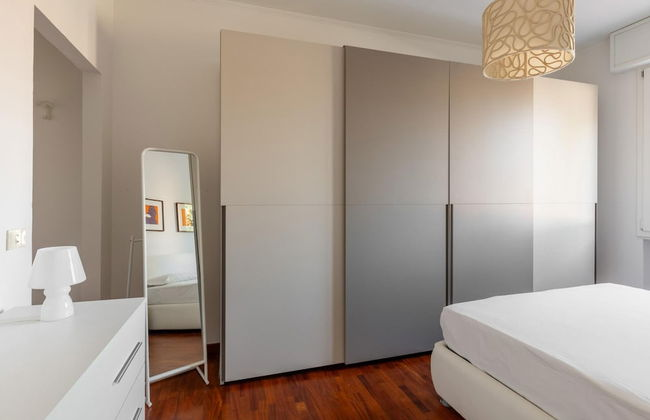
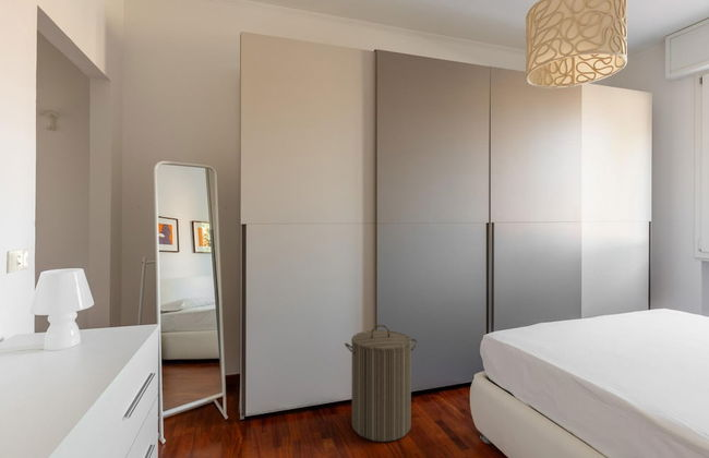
+ laundry hamper (381, 374)
